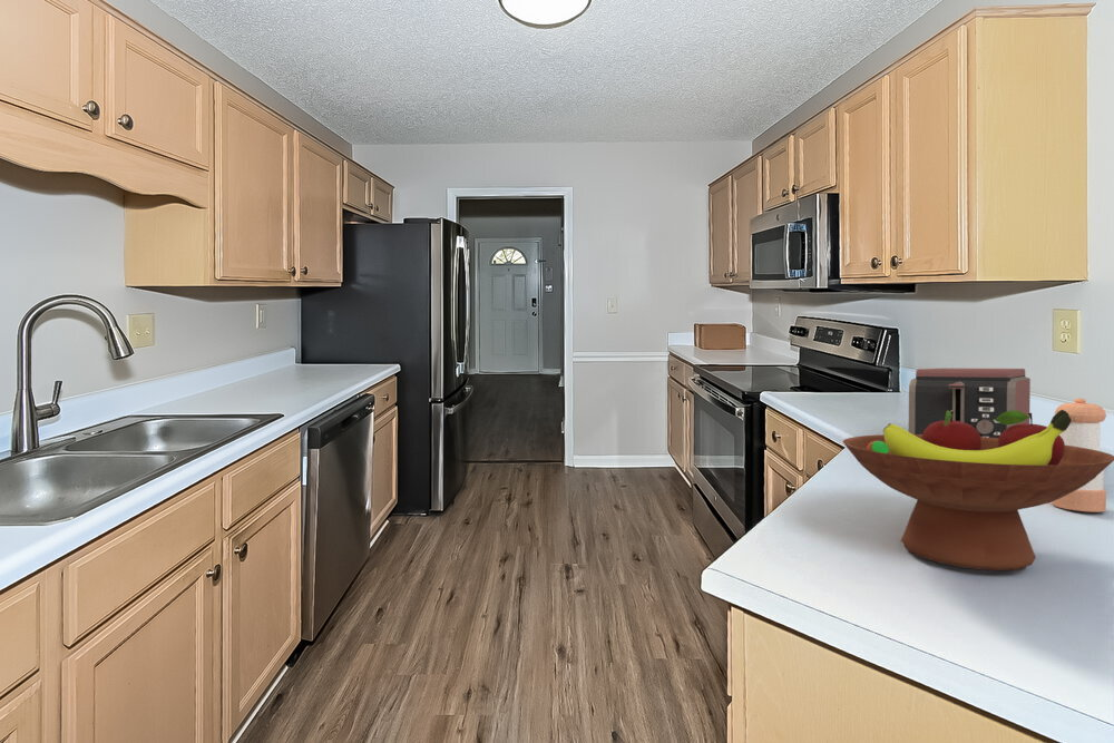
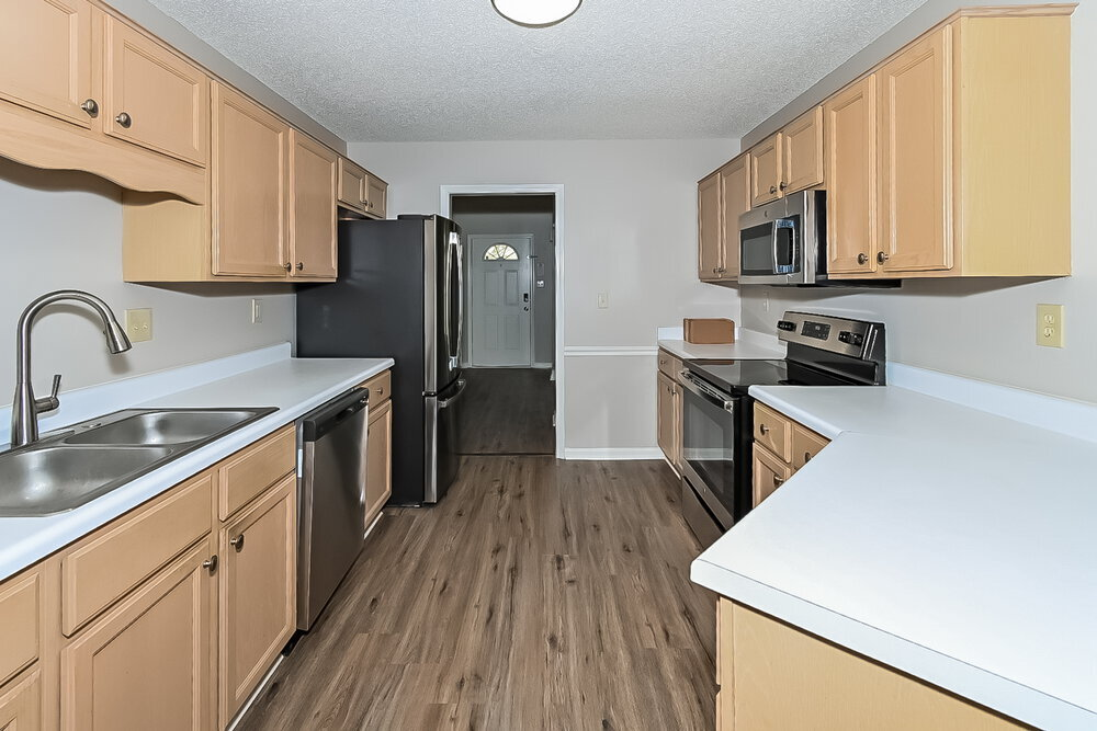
- toaster (969, 413)
- pepper shaker (1079, 447)
- fruit bowl (966, 479)
